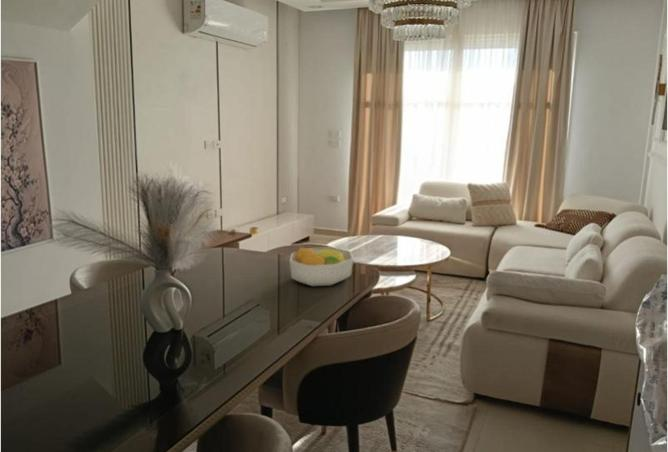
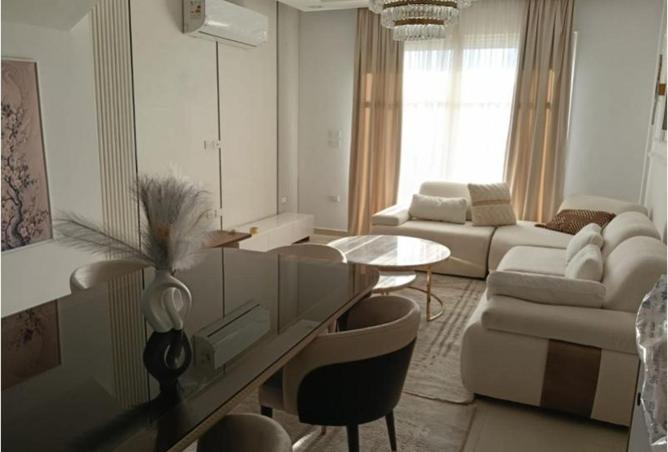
- fruit bowl (321, 262)
